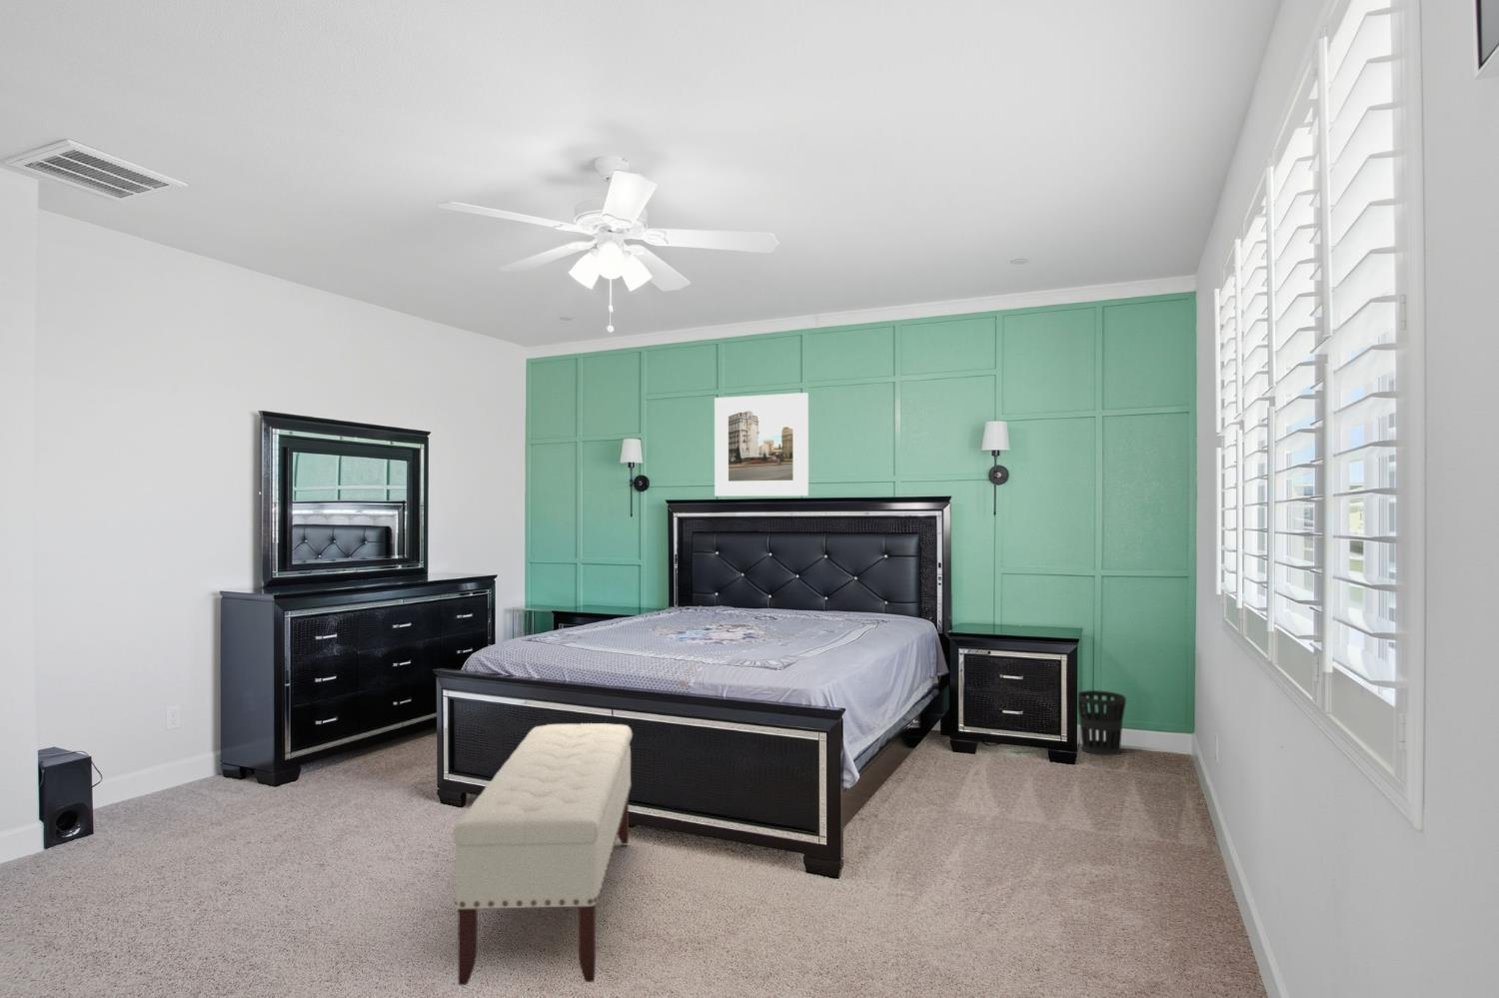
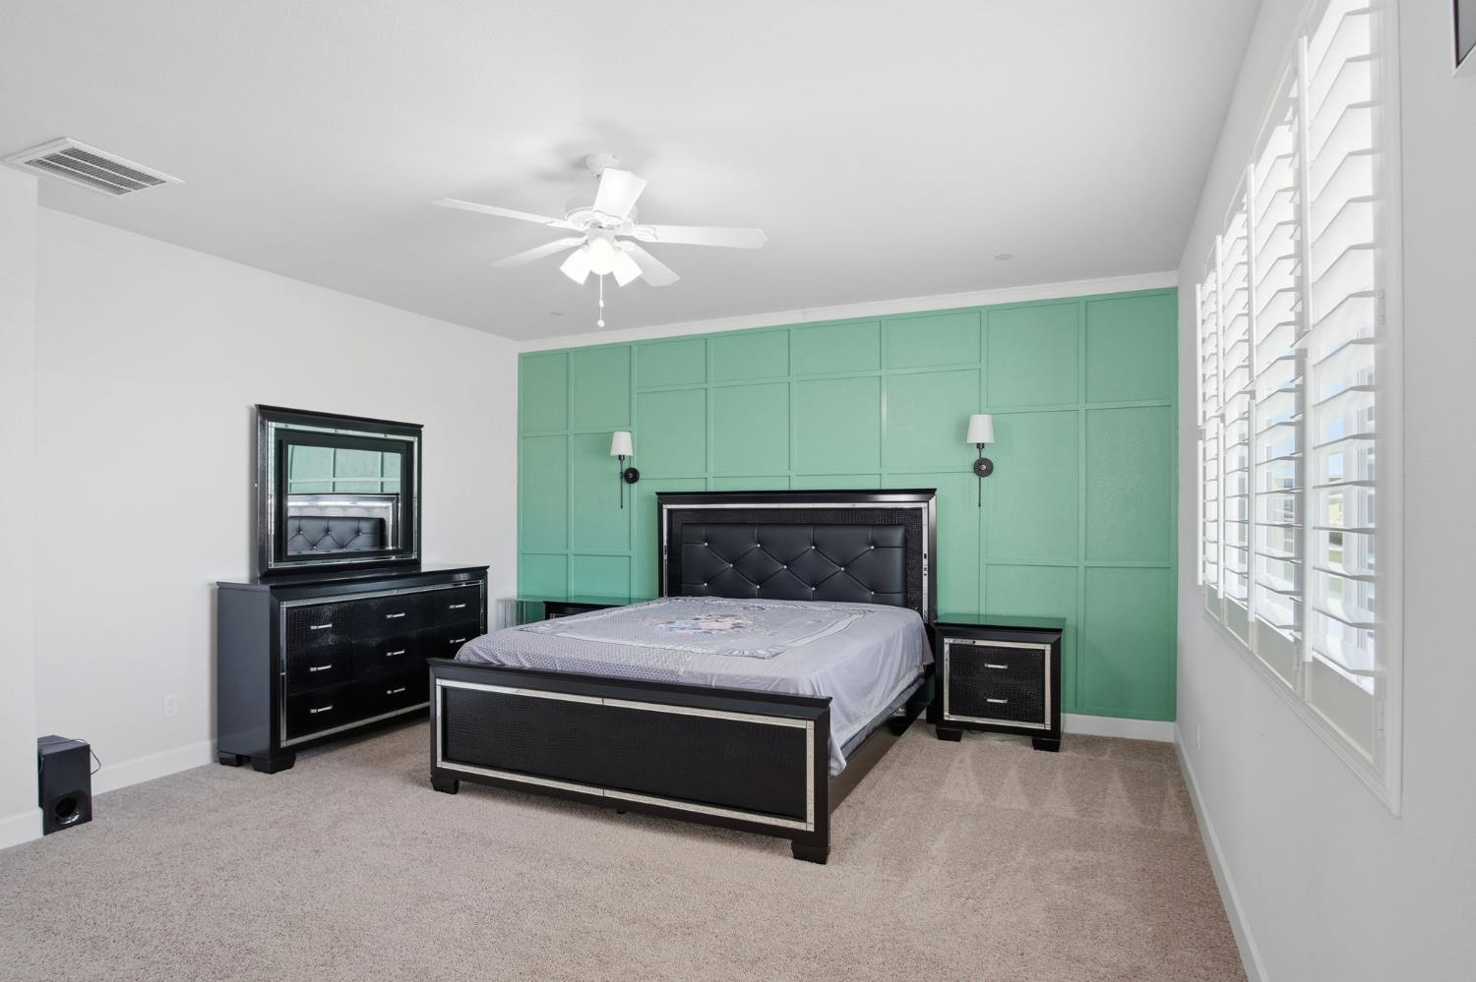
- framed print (760, 446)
- bench (558, 831)
- wastebasket (1100, 722)
